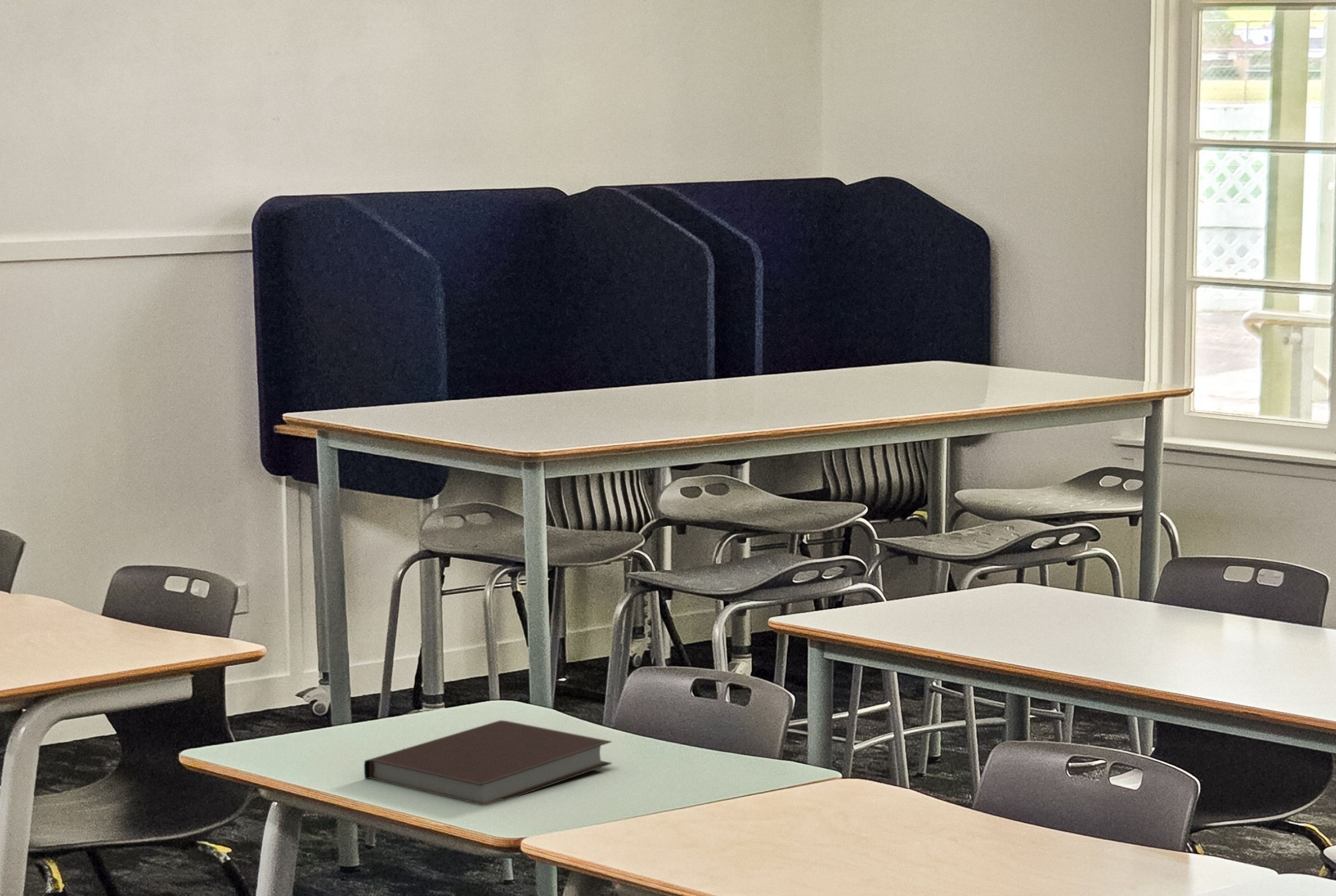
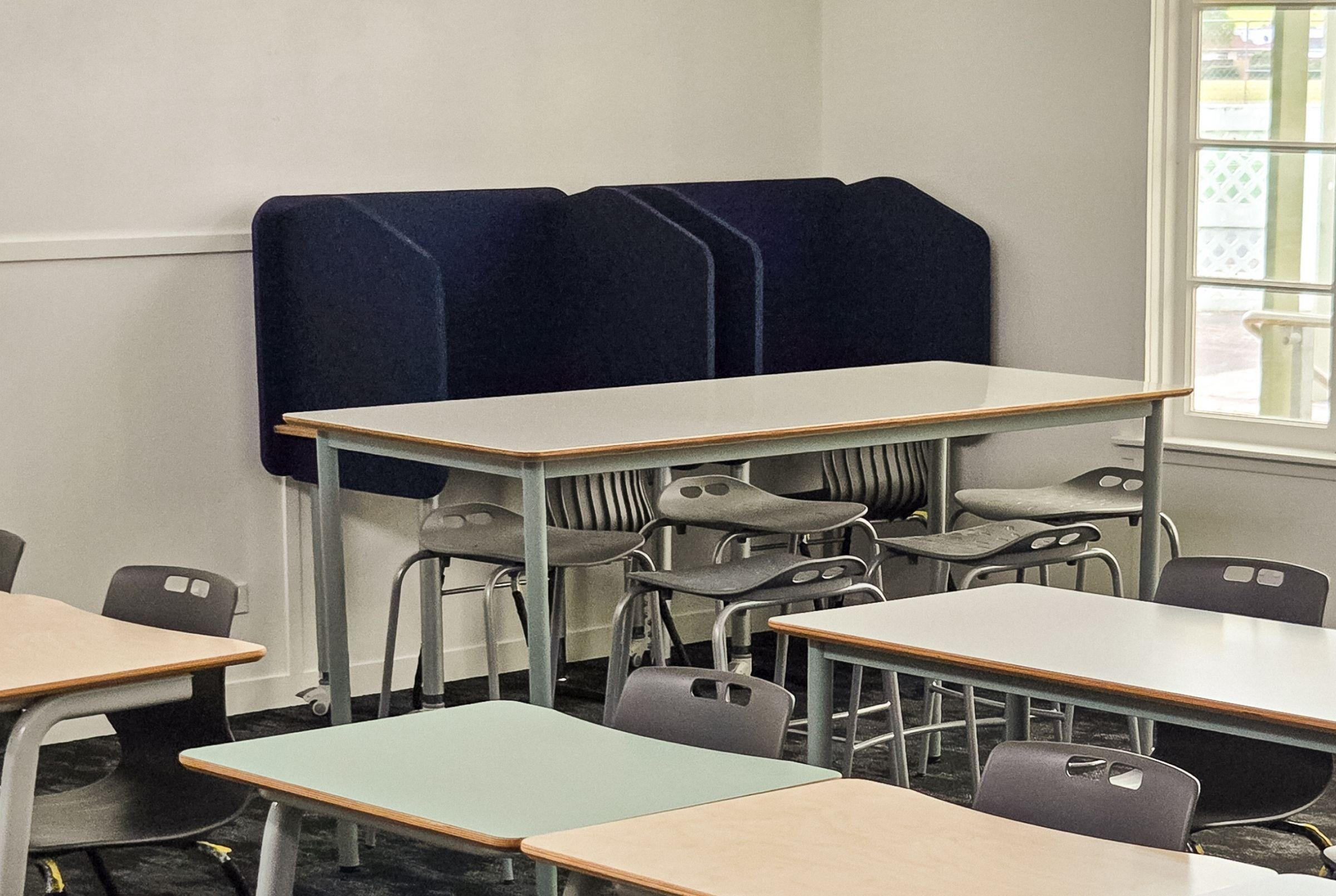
- notebook (489, 761)
